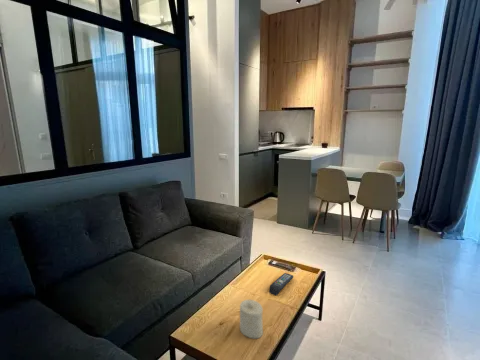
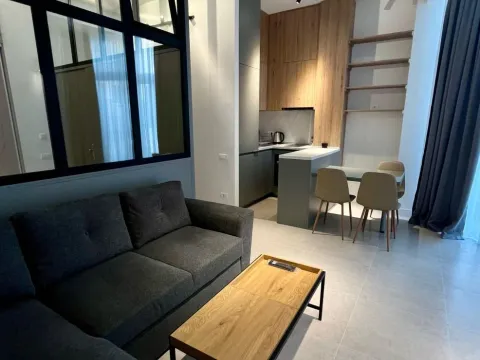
- remote control (281, 282)
- candle (251, 316)
